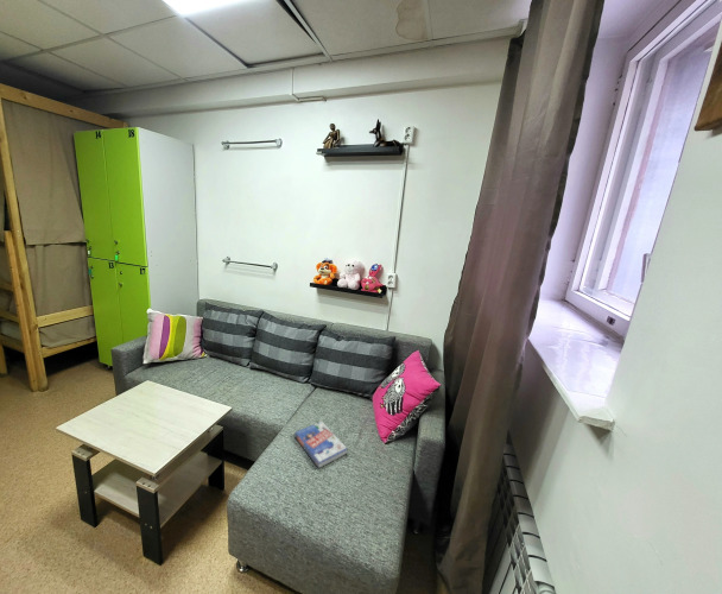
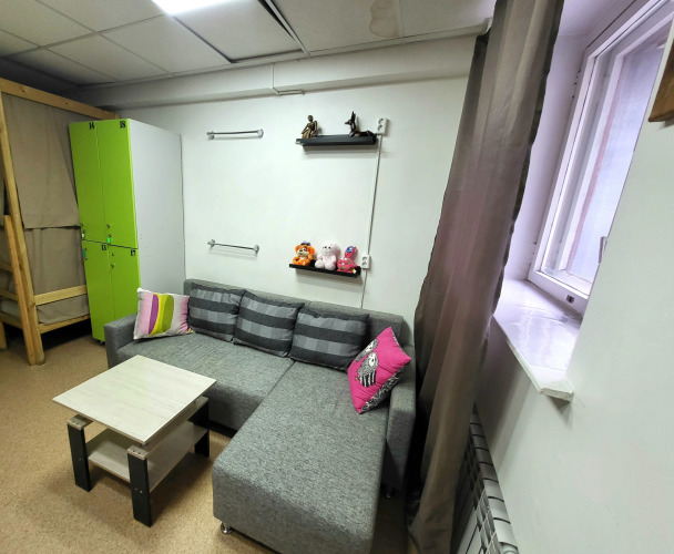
- book (319, 442)
